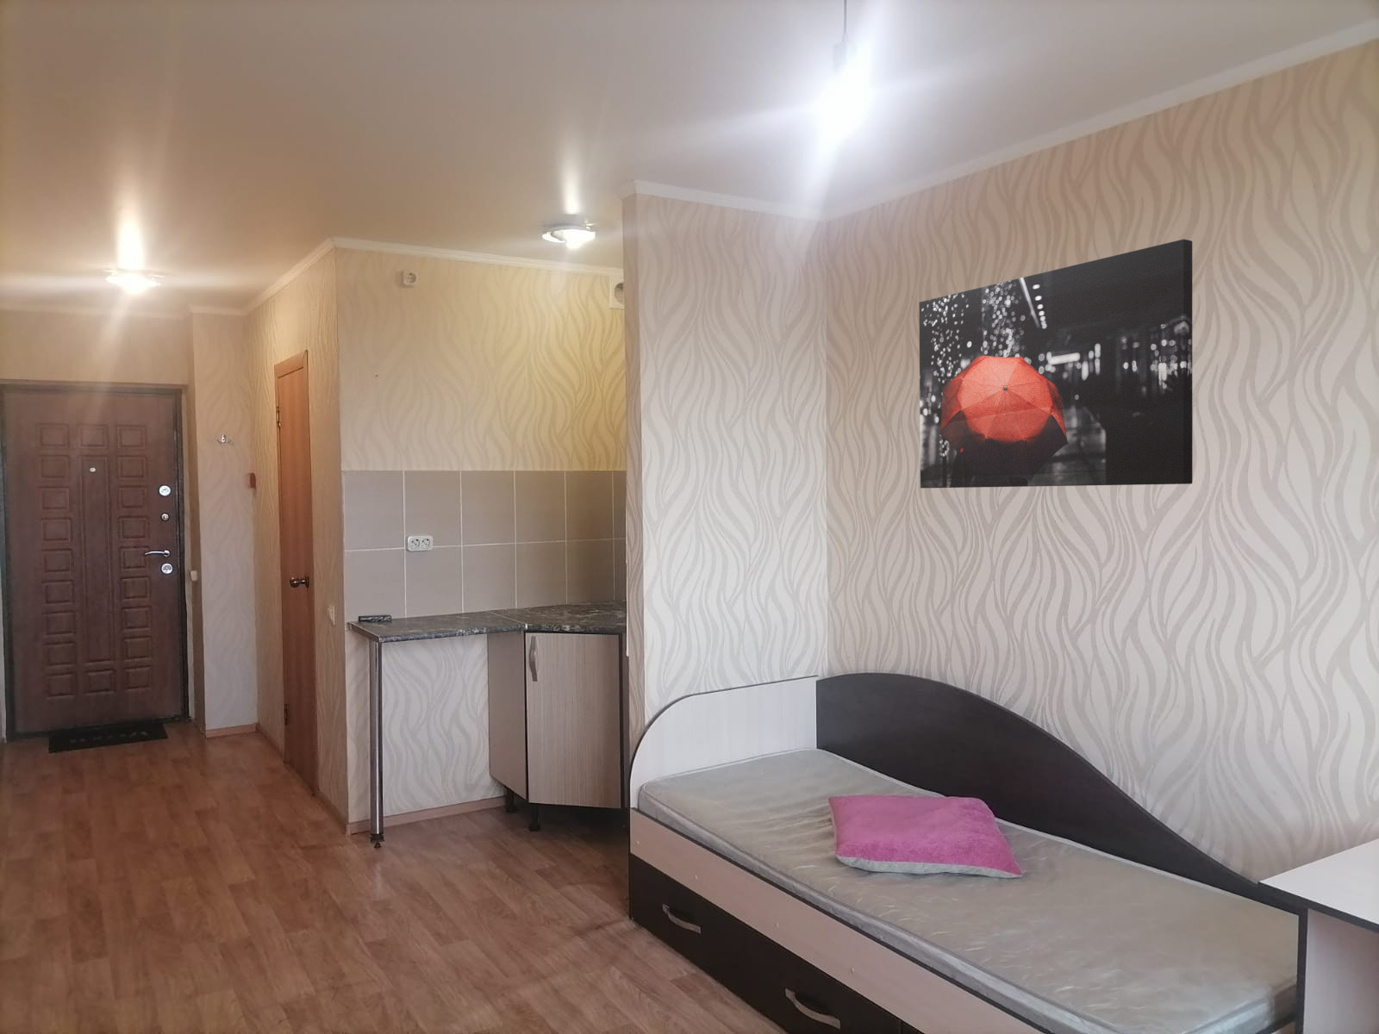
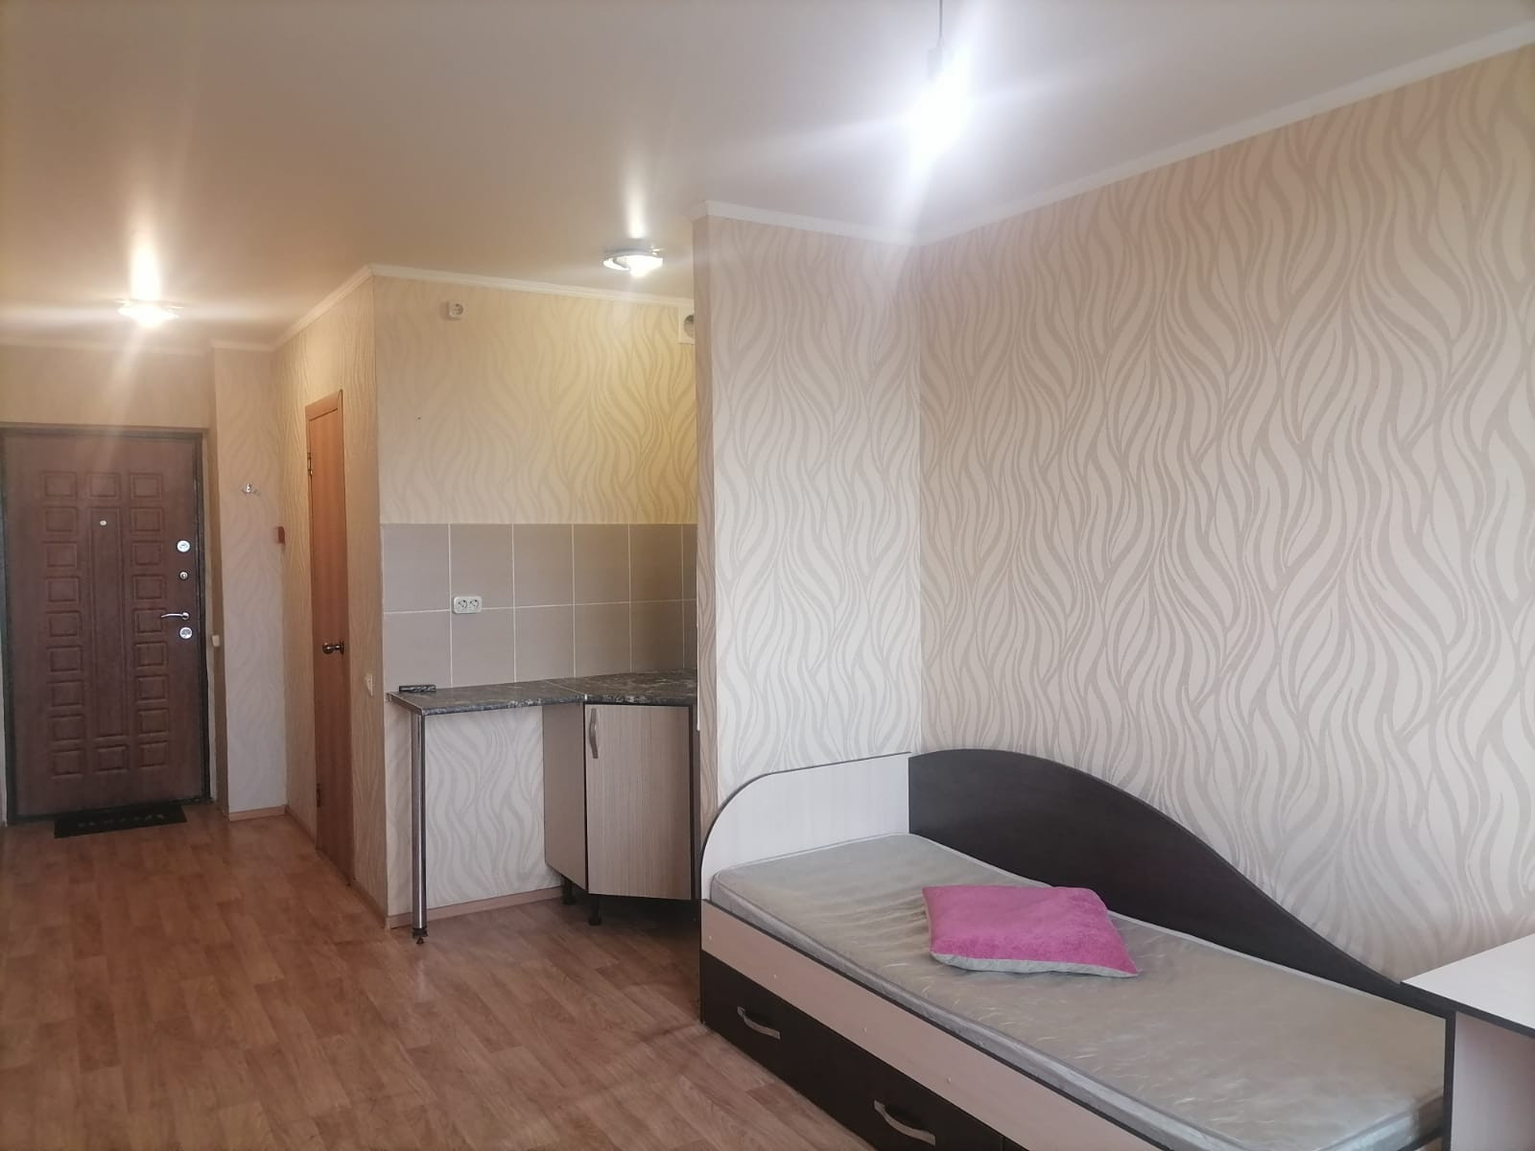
- wall art (1038, 381)
